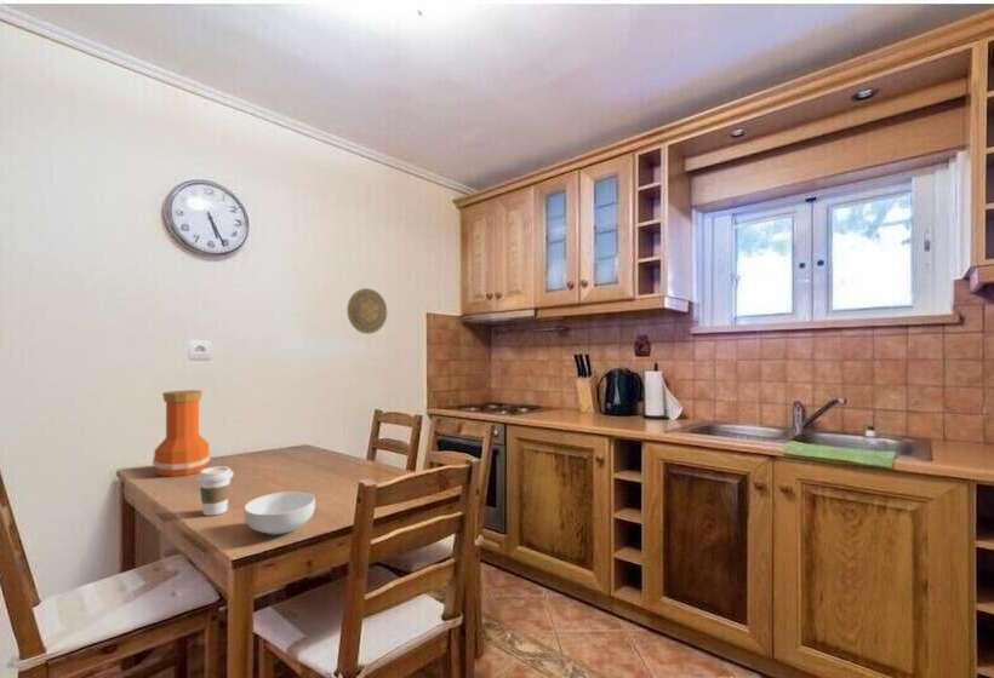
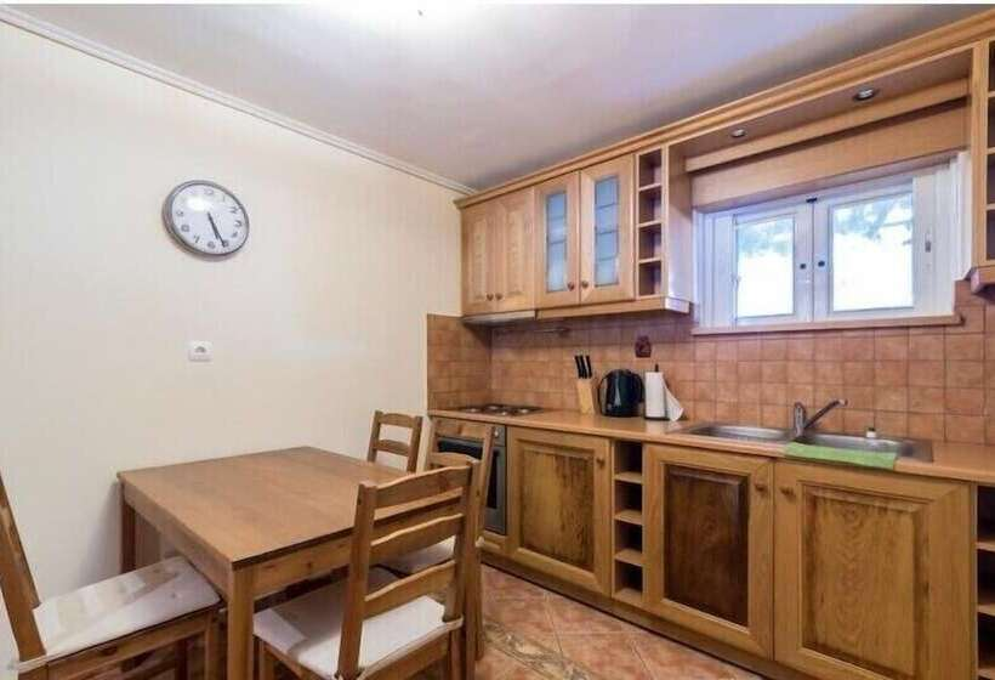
- decorative plate (369, 310)
- vase (182, 431)
- cereal bowl (280, 515)
- coffee cup (215, 490)
